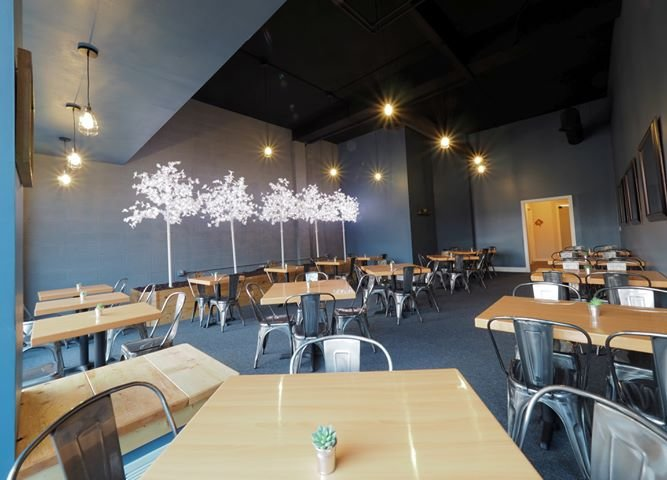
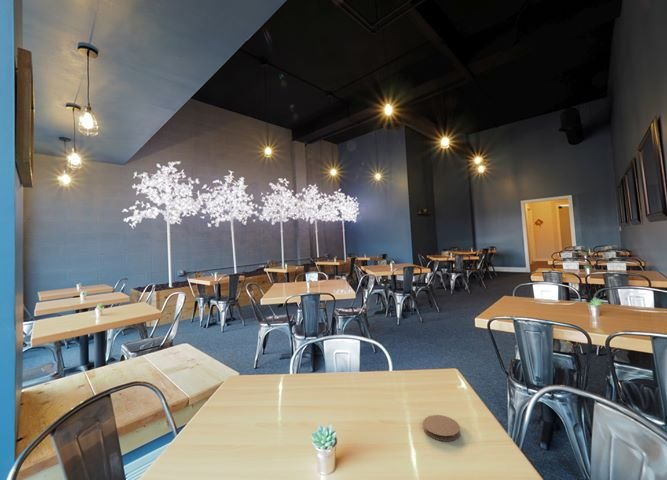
+ coaster (441, 427)
